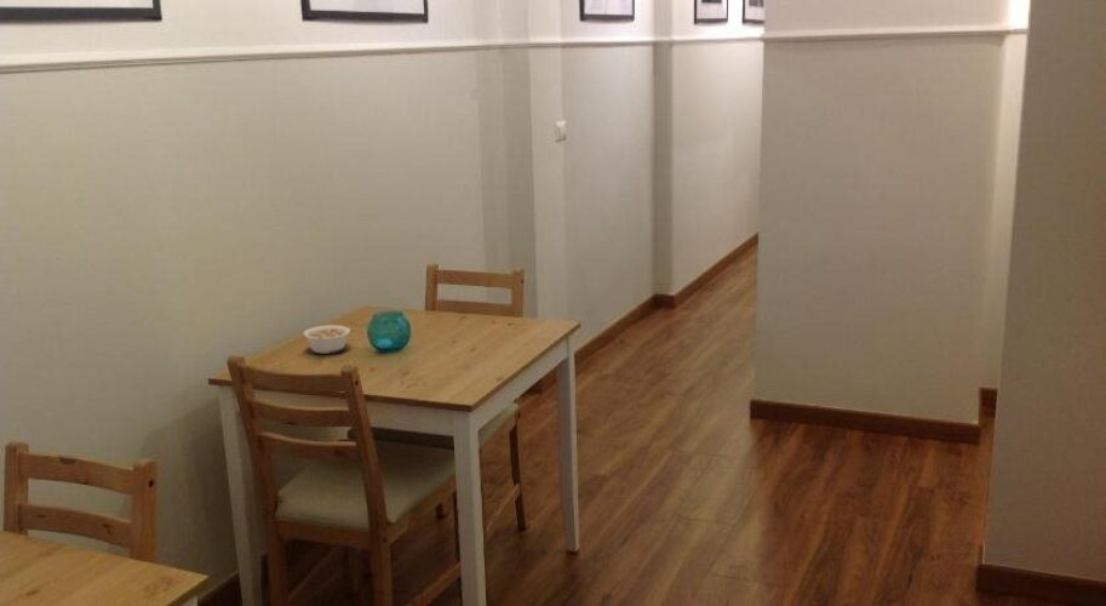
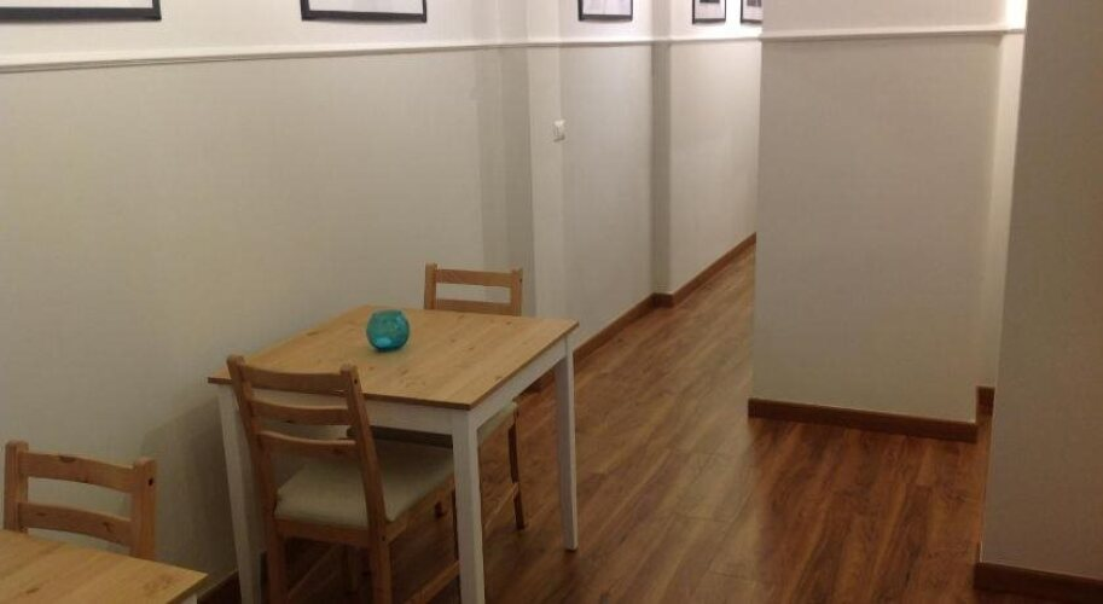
- legume (327, 338)
